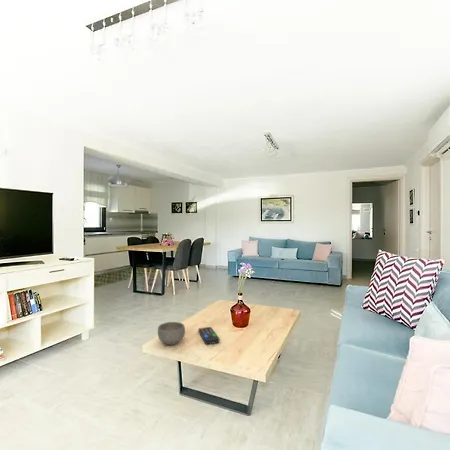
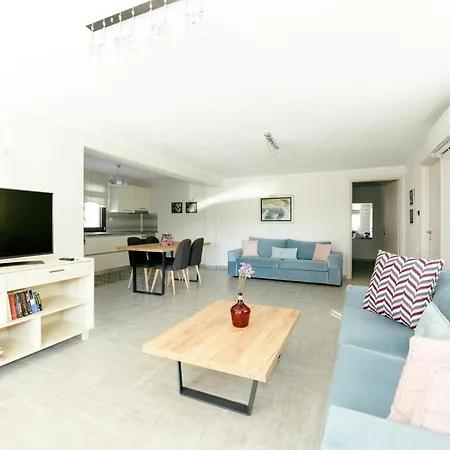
- bowl (171, 334)
- remote control (208, 334)
